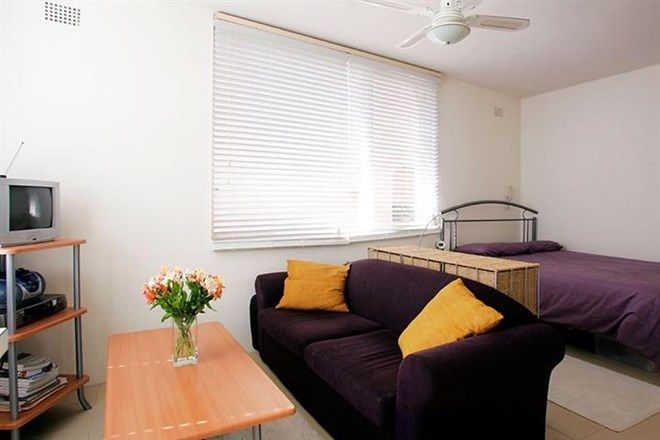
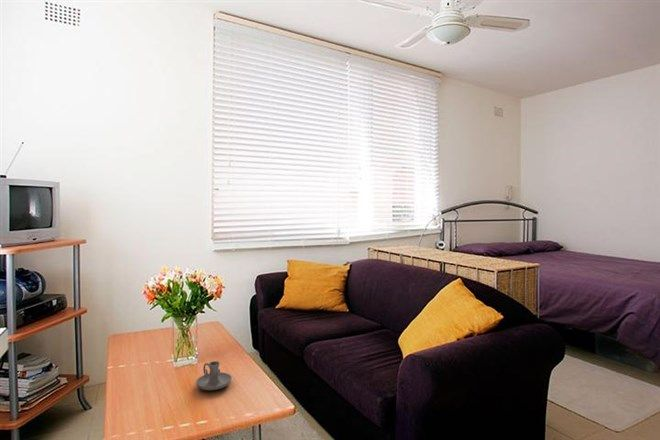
+ candle holder (212, 373)
